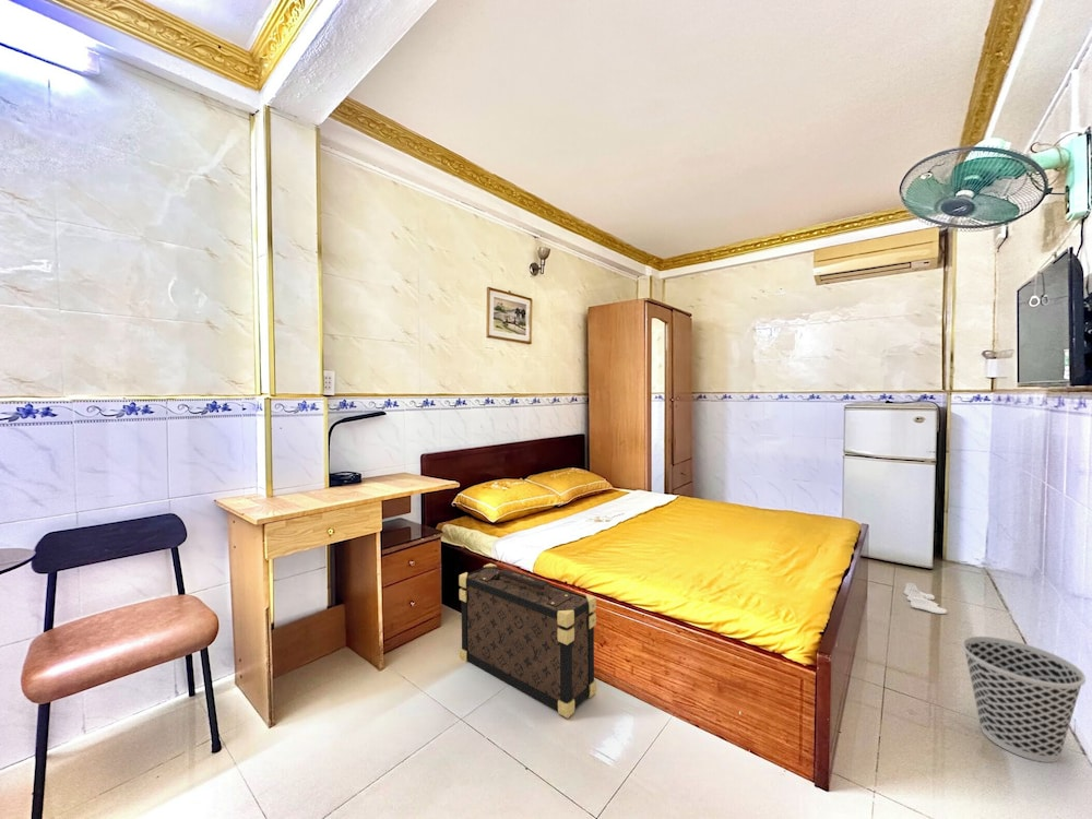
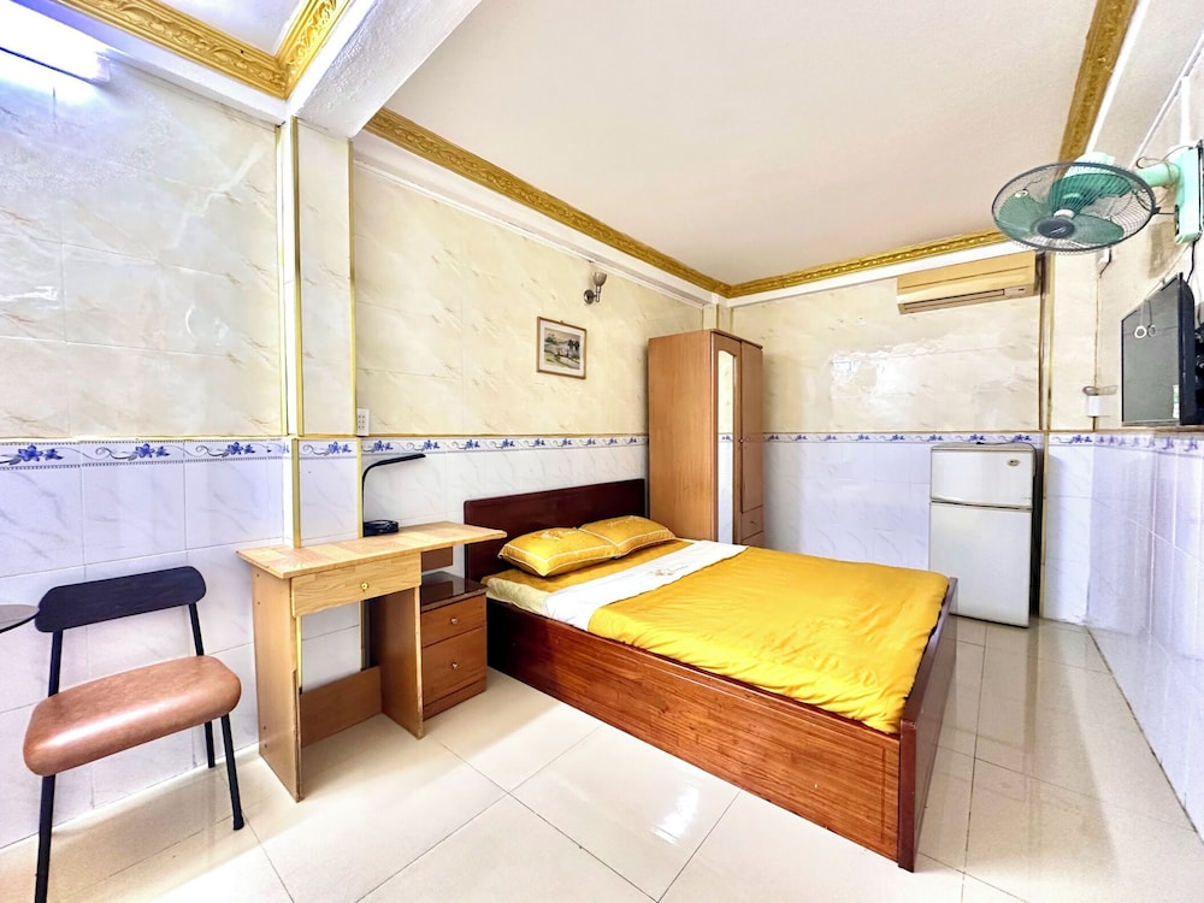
- baby booties (924, 597)
- wastebasket (1019, 699)
- suitcase (523, 625)
